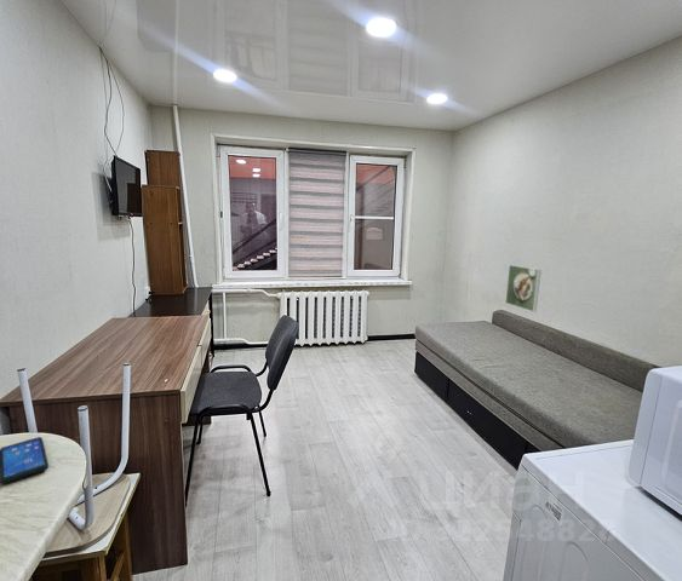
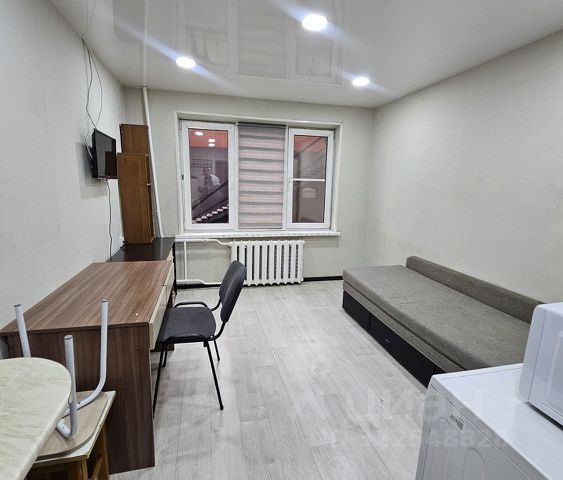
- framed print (522, 287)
- smartphone (23, 458)
